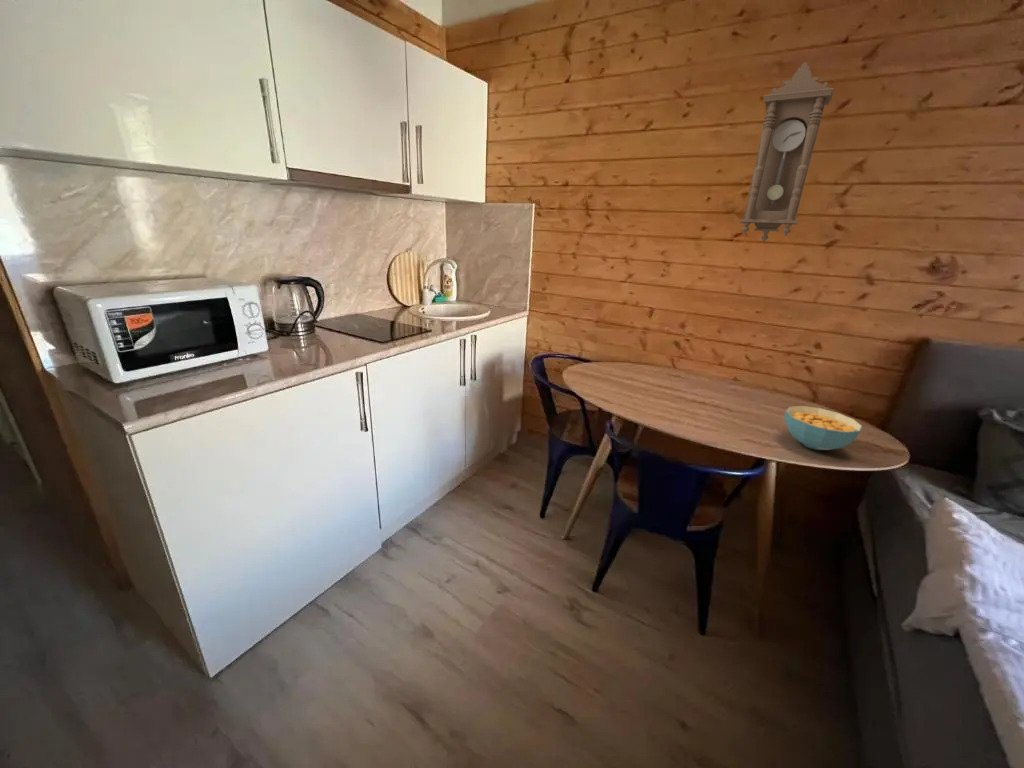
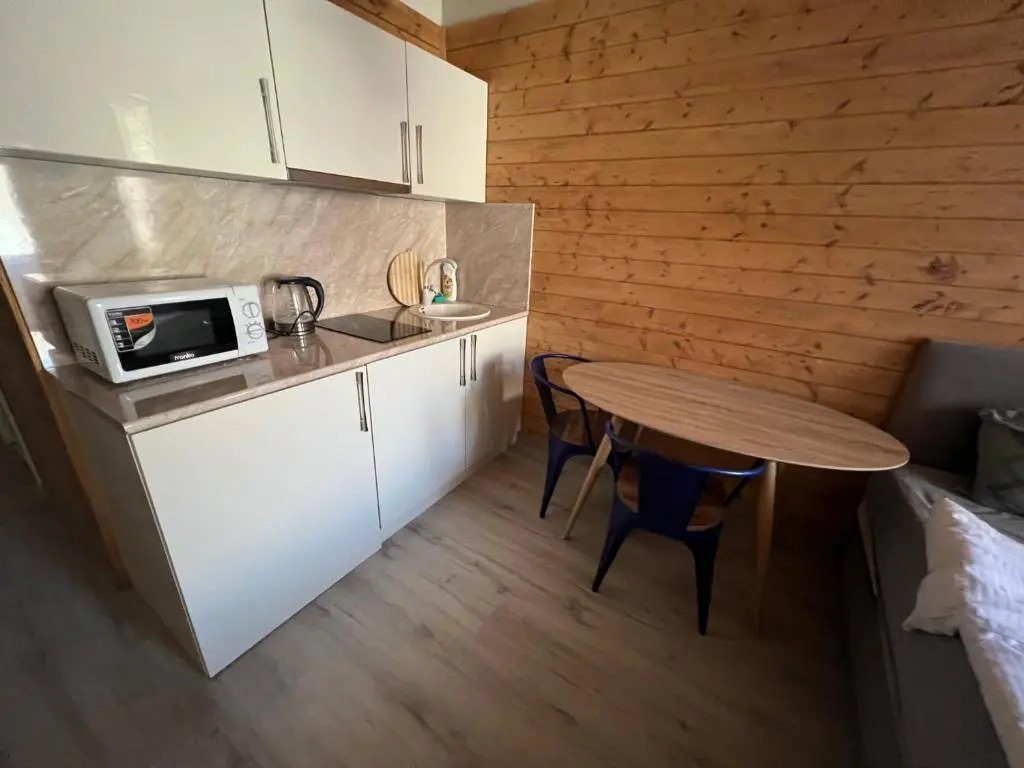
- cereal bowl (818, 432)
- pendulum clock (783, 160)
